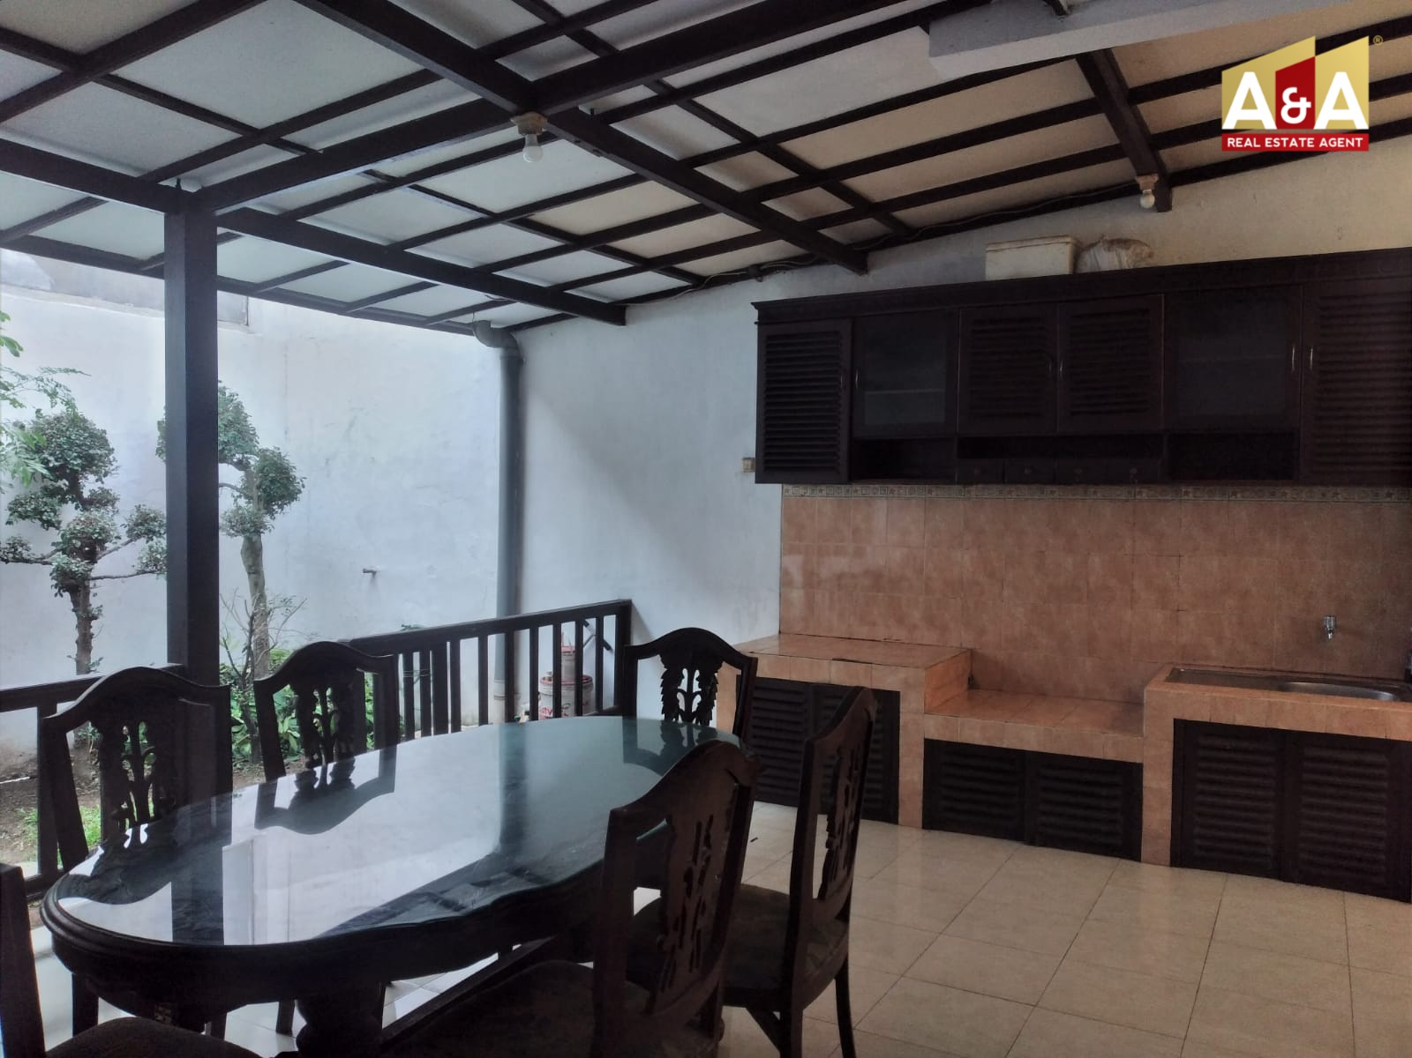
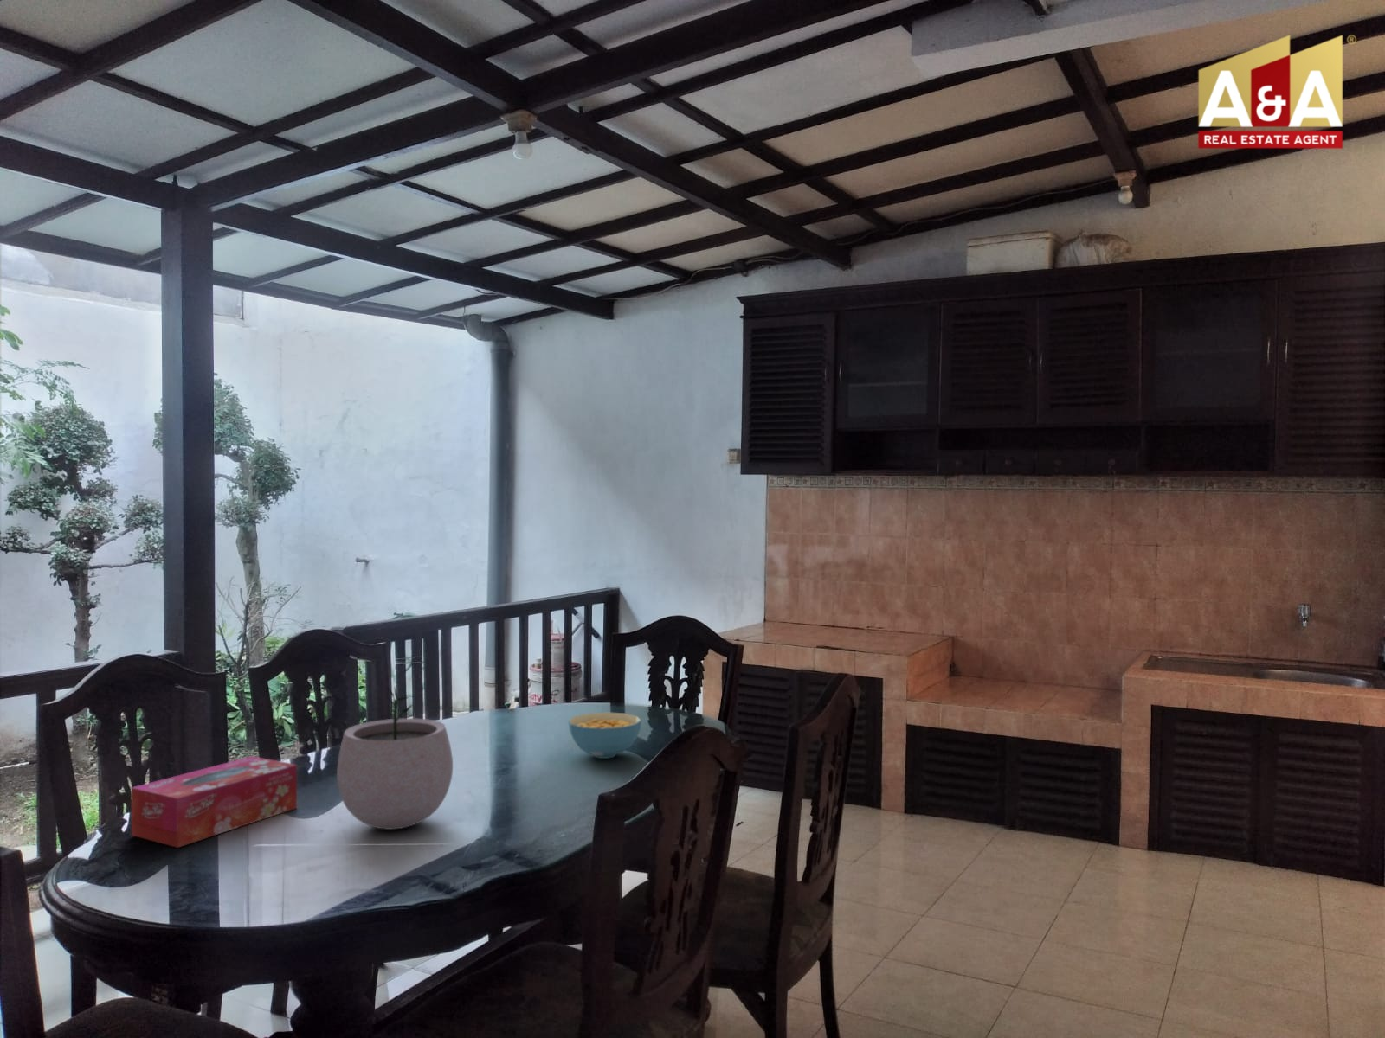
+ plant pot (396, 756)
+ tissue box (217, 798)
+ cereal bowl (604, 738)
